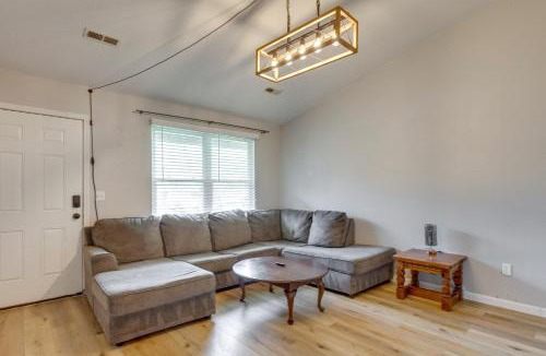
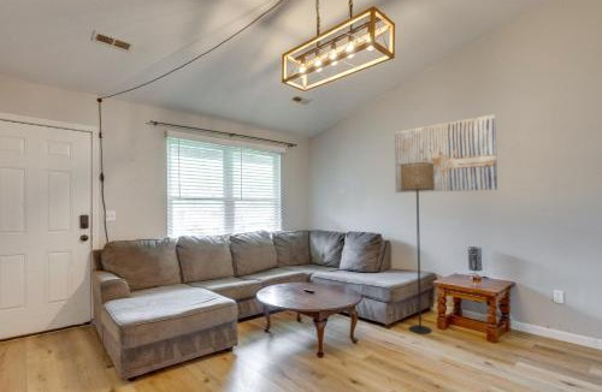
+ wall art (439, 158)
+ floor lamp (418, 247)
